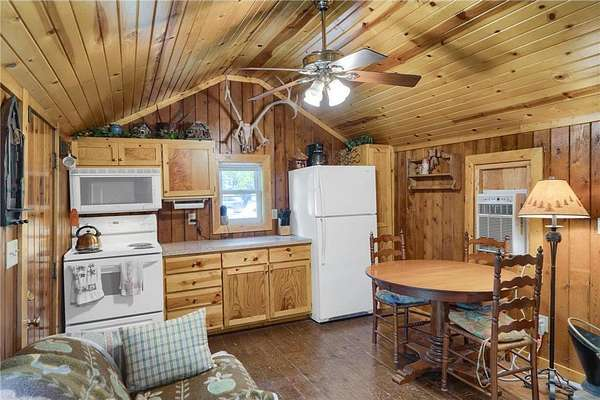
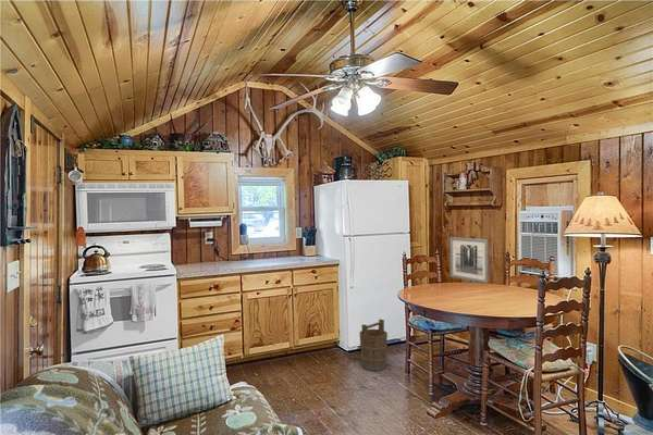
+ wall art (468, 259)
+ bucket (373, 344)
